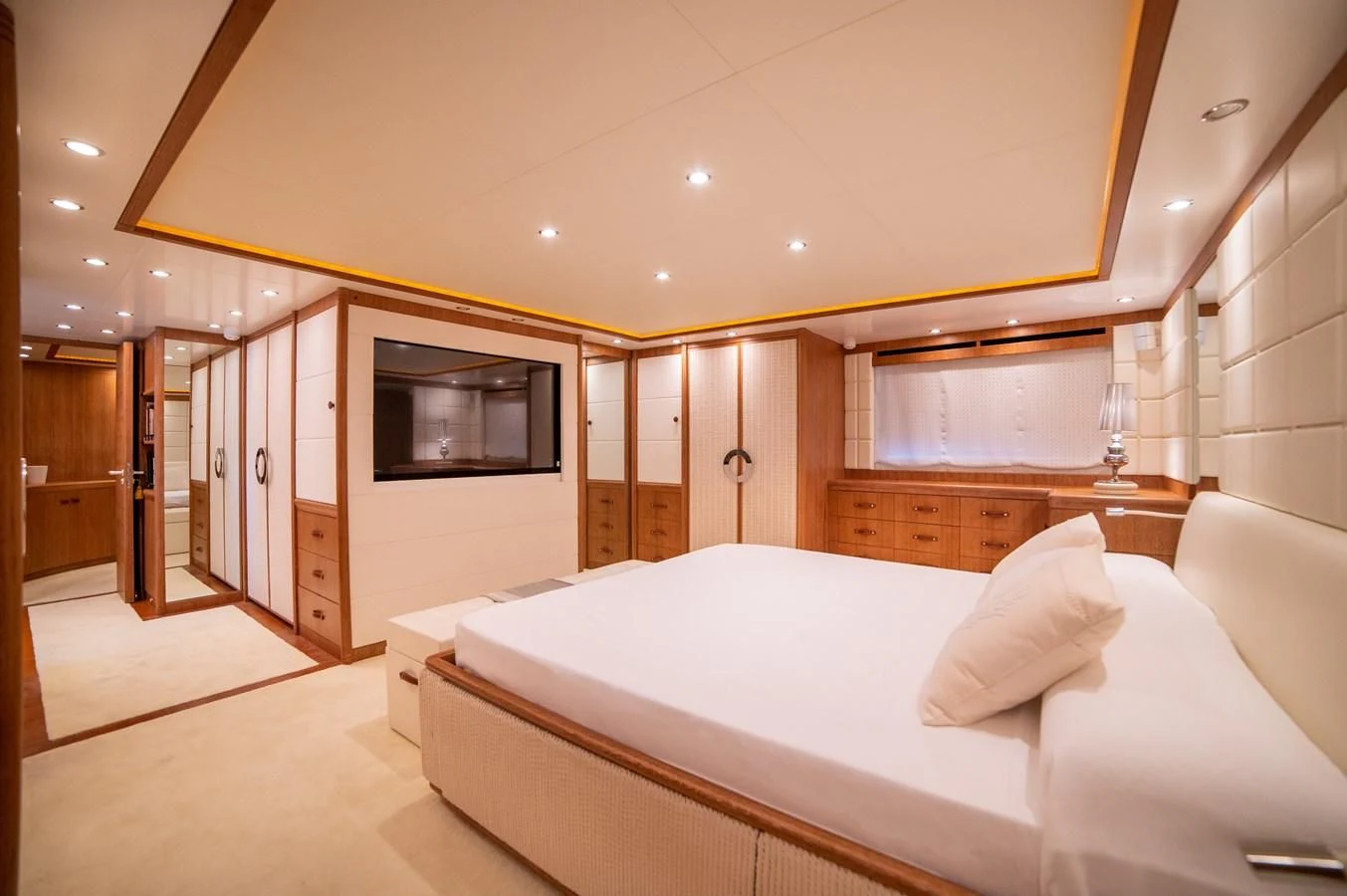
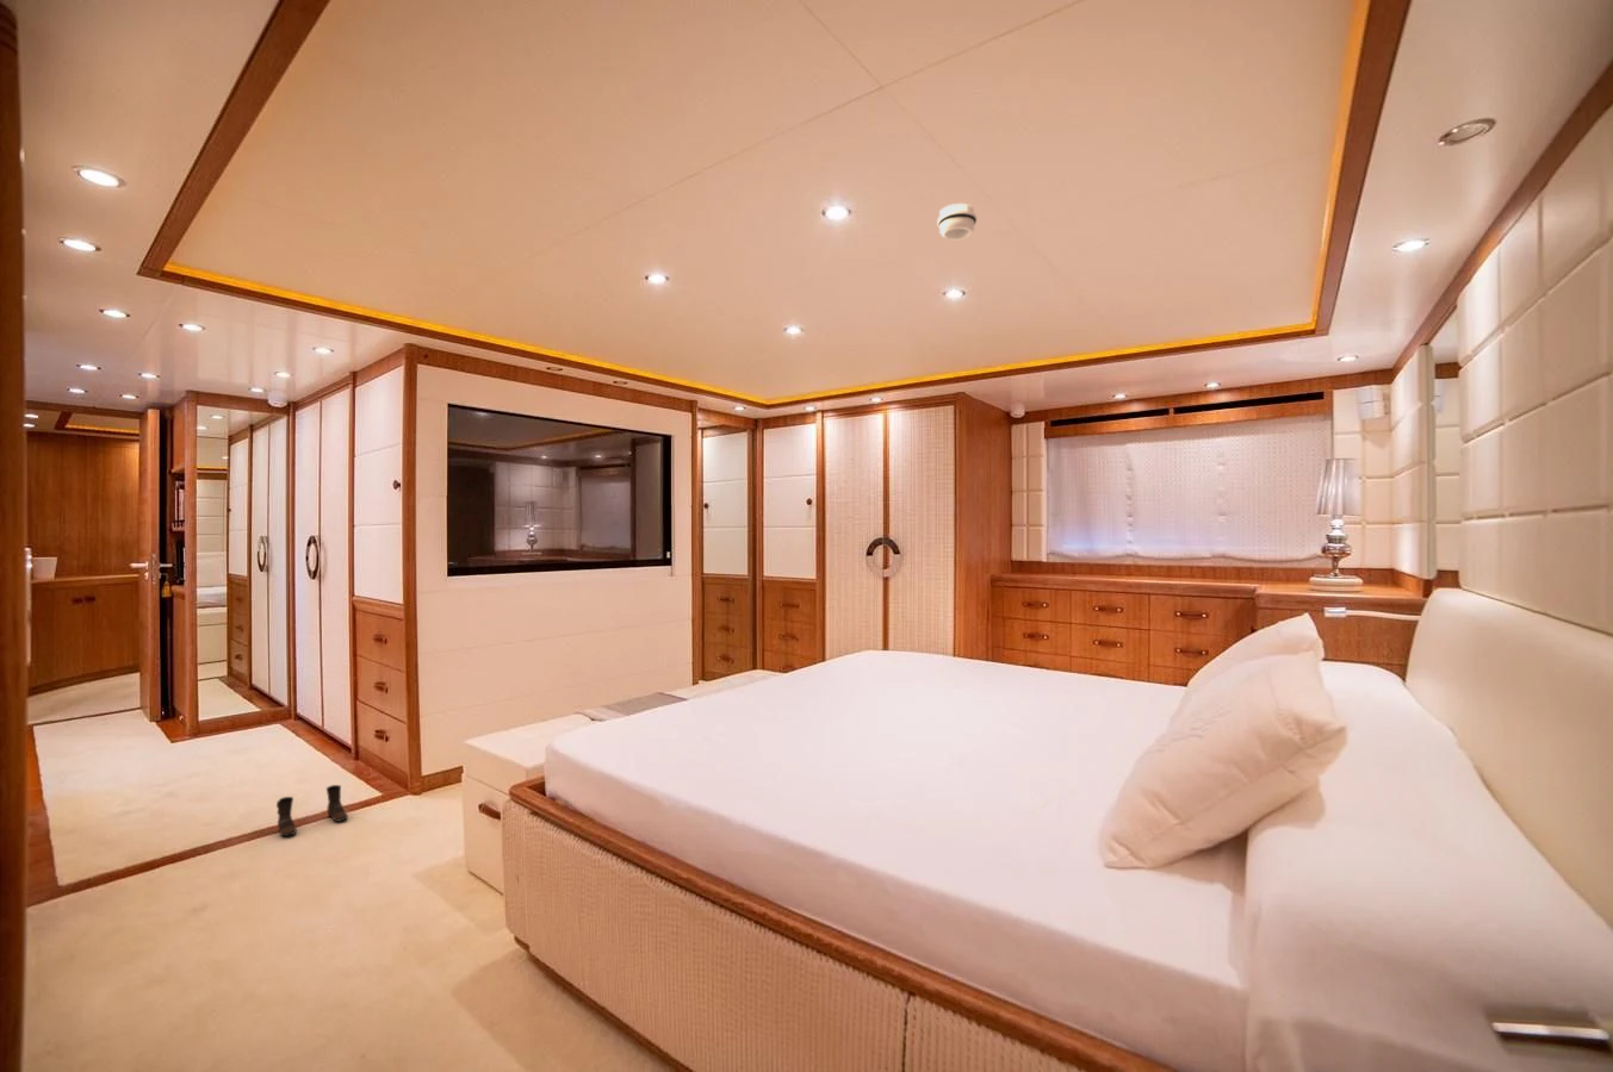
+ boots (327, 809)
+ smoke detector (956, 221)
